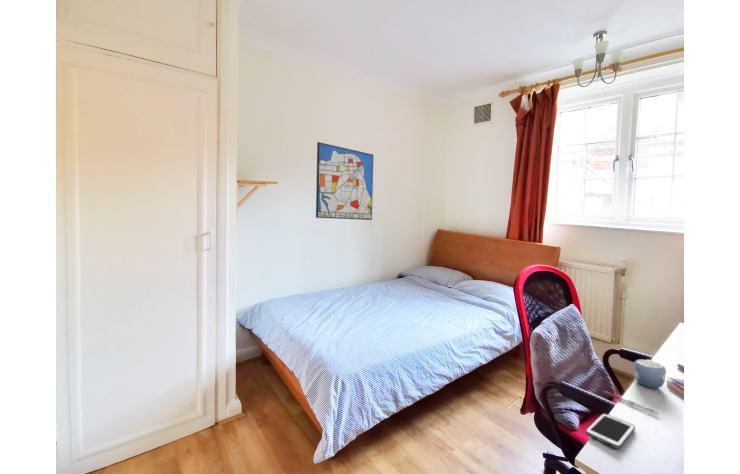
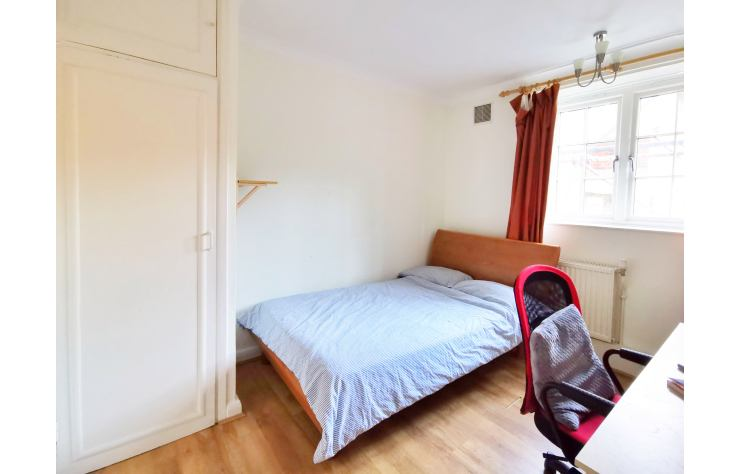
- pen (629, 401)
- wall art (346, 184)
- cell phone (610, 429)
- mug (649, 372)
